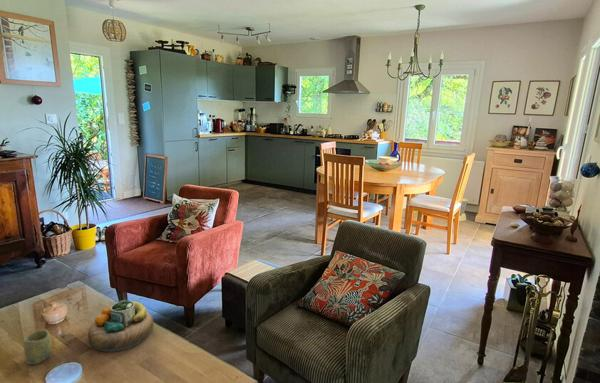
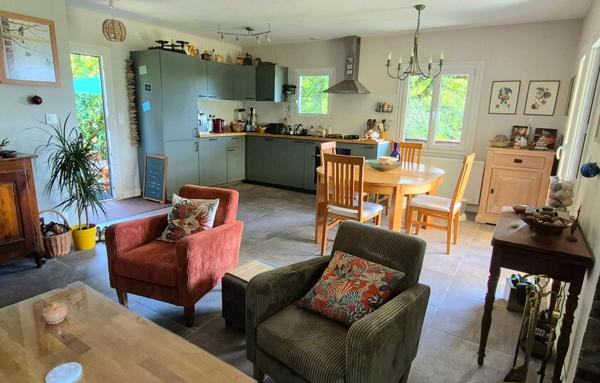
- cup (37, 347)
- decorative bowl (121, 318)
